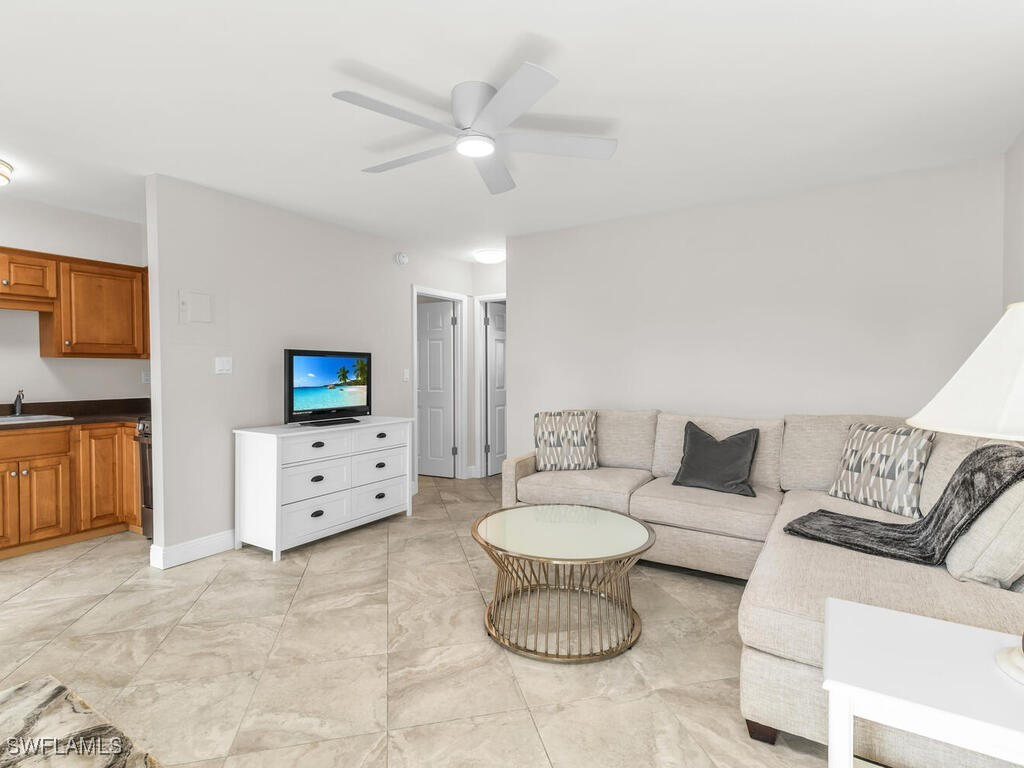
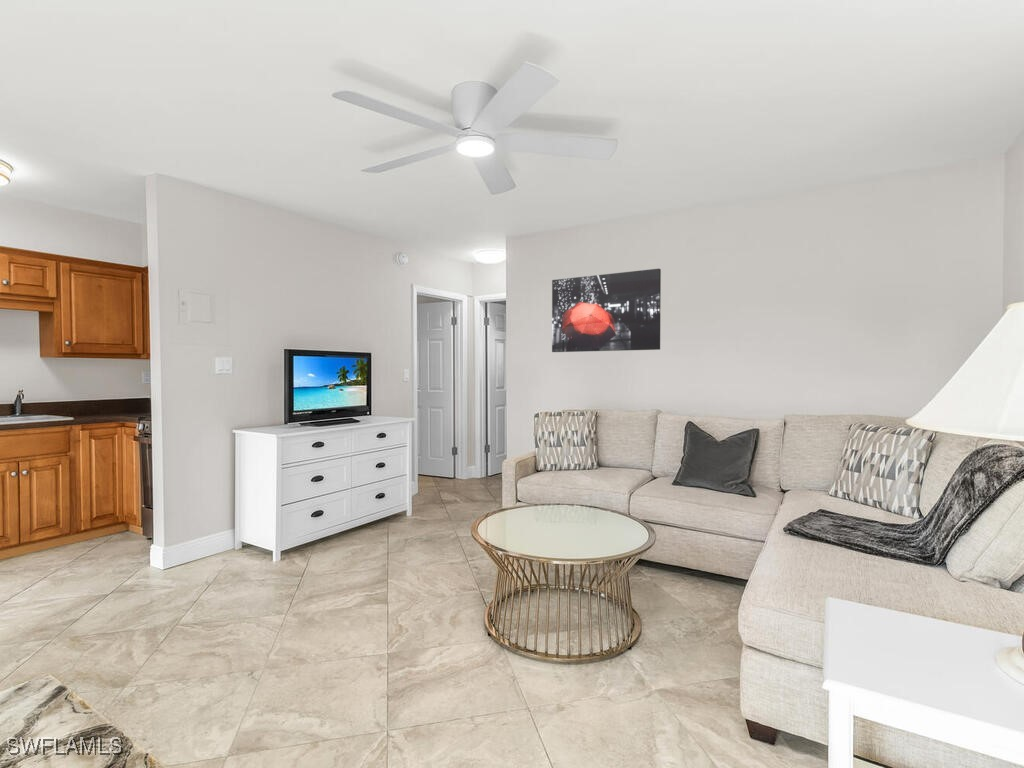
+ wall art (603, 312)
